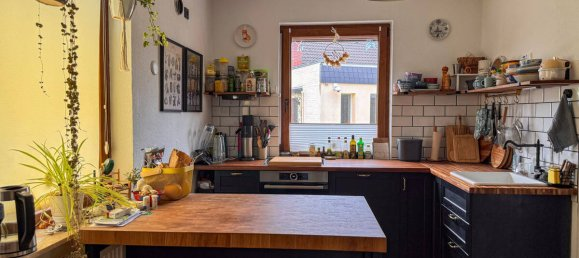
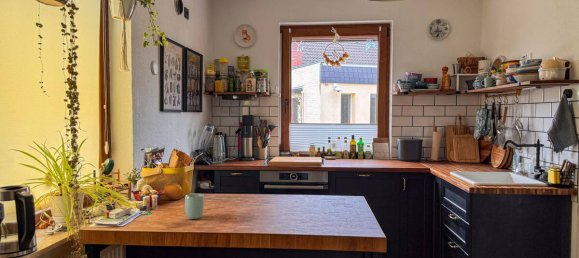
+ cup (194, 206)
